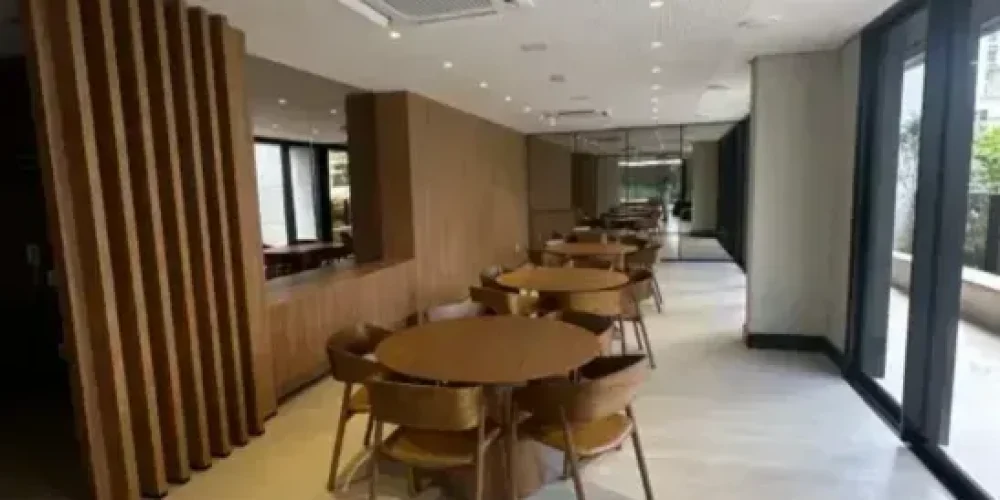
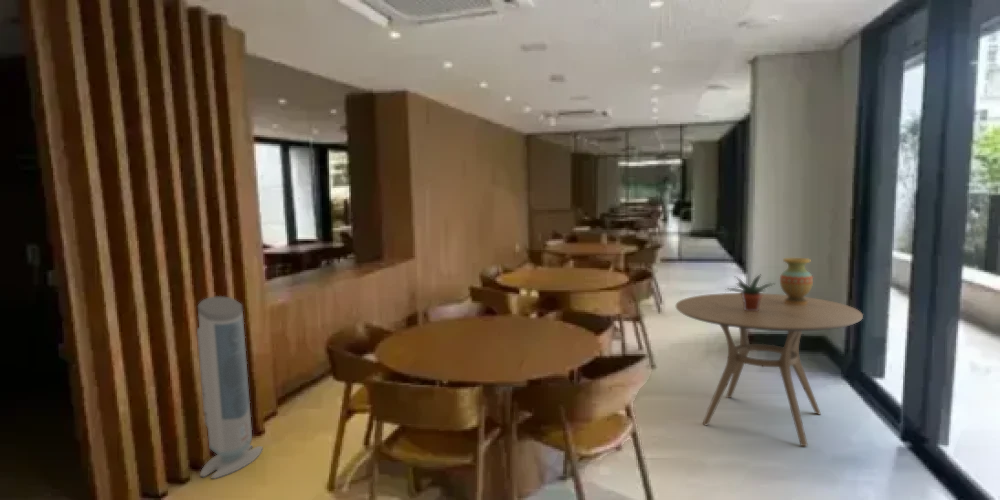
+ dining table (762, 364)
+ potted plant (751, 290)
+ air purifier (226, 380)
+ vase (796, 280)
